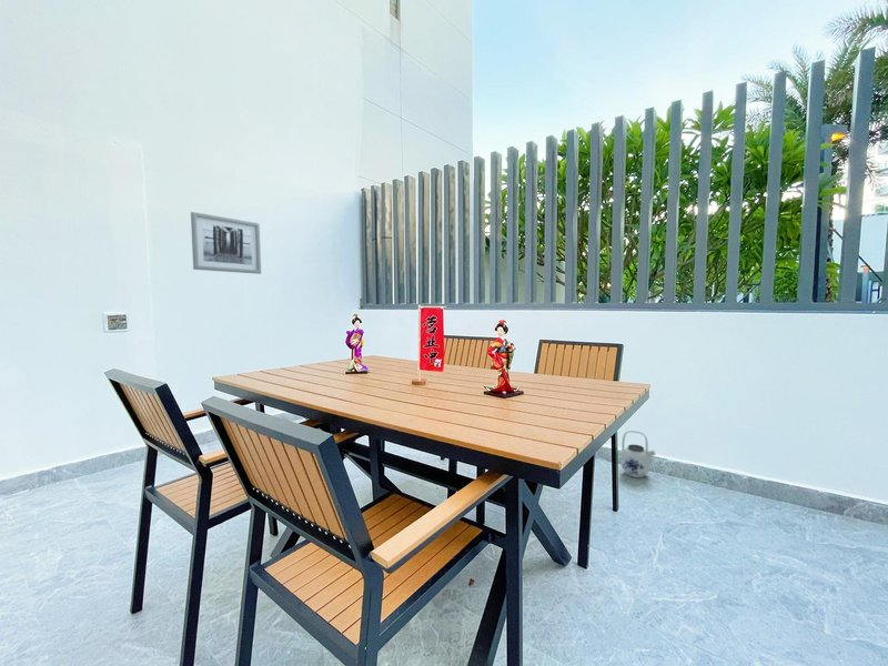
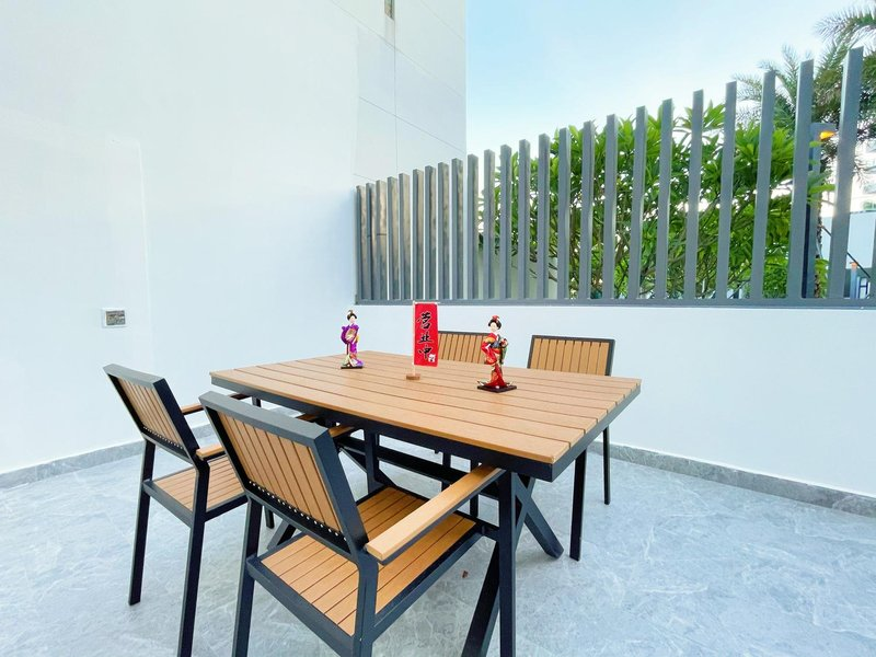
- wall art (228, 244)
- teapot (637, 453)
